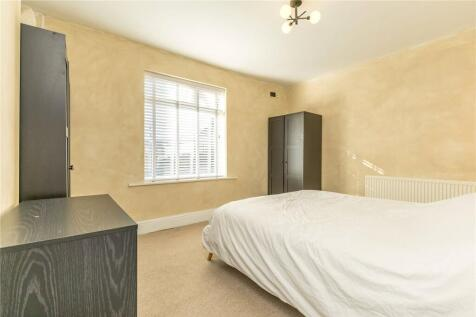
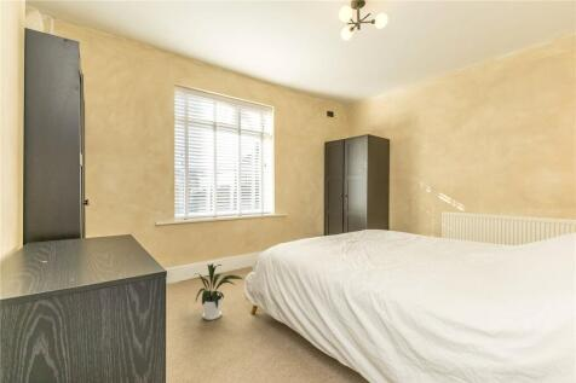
+ house plant (213, 288)
